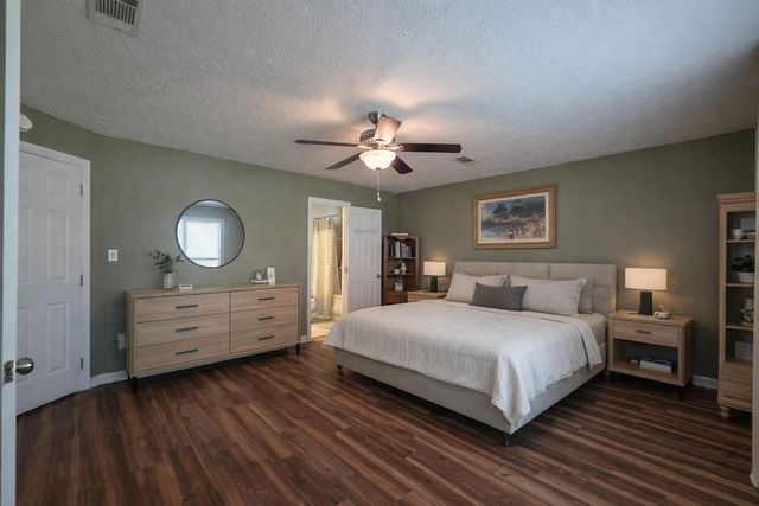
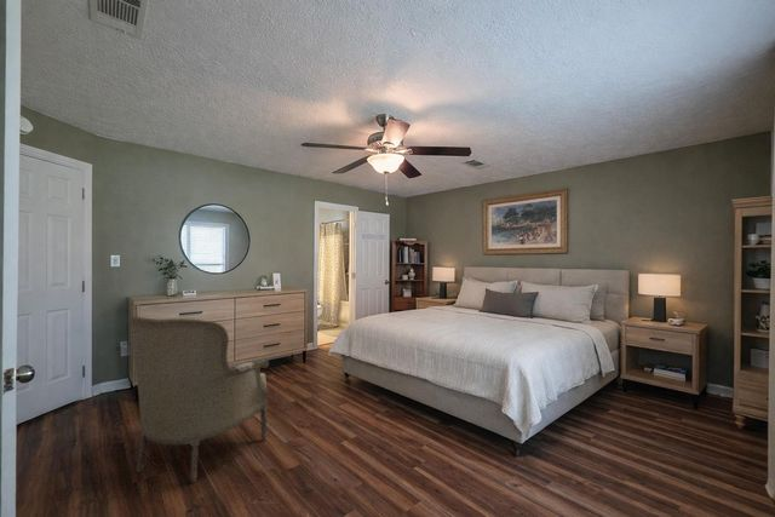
+ armchair (195, 383)
